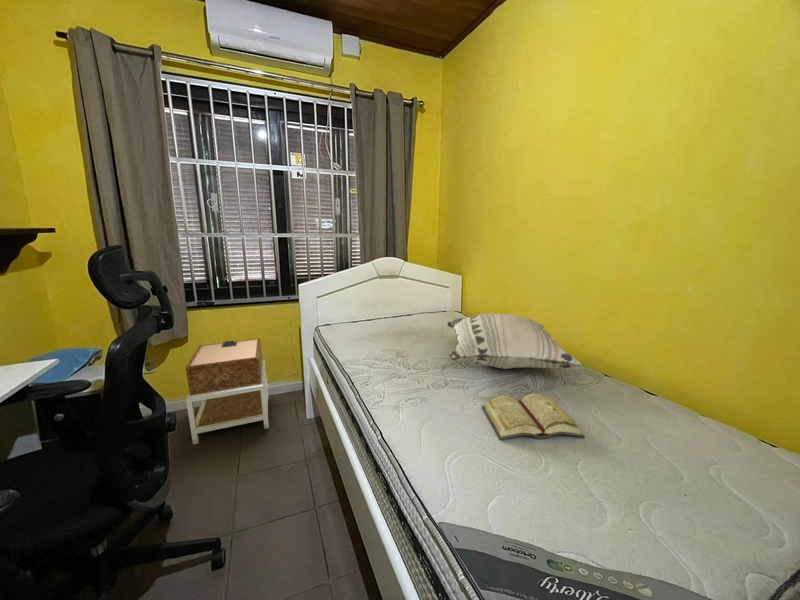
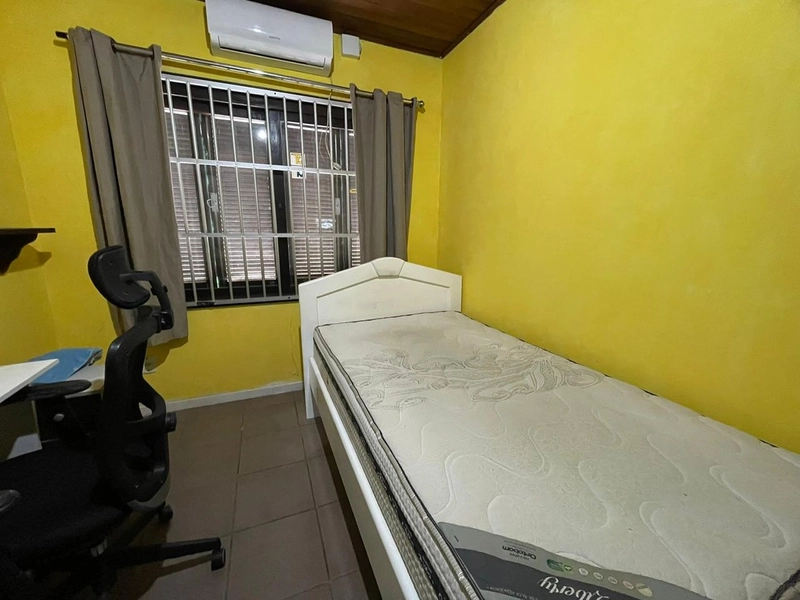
- decorative pillow (502, 339)
- diary (530, 414)
- nightstand (231, 383)
